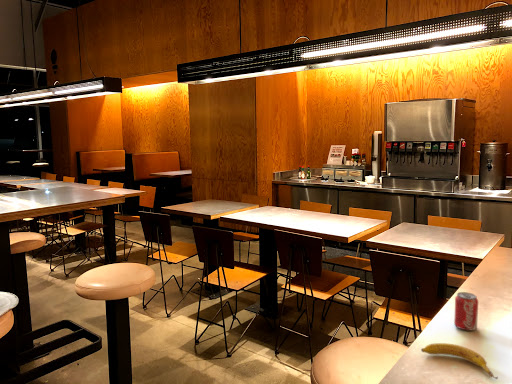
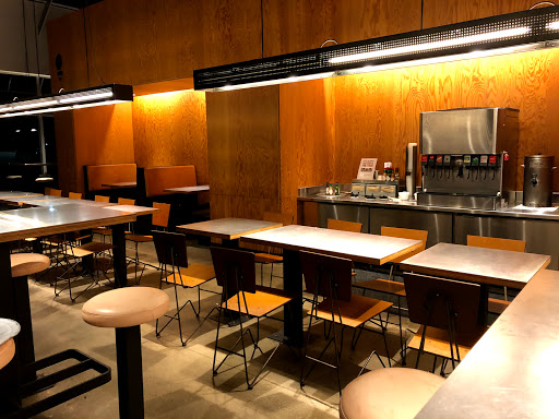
- fruit (458, 356)
- pop (466, 310)
